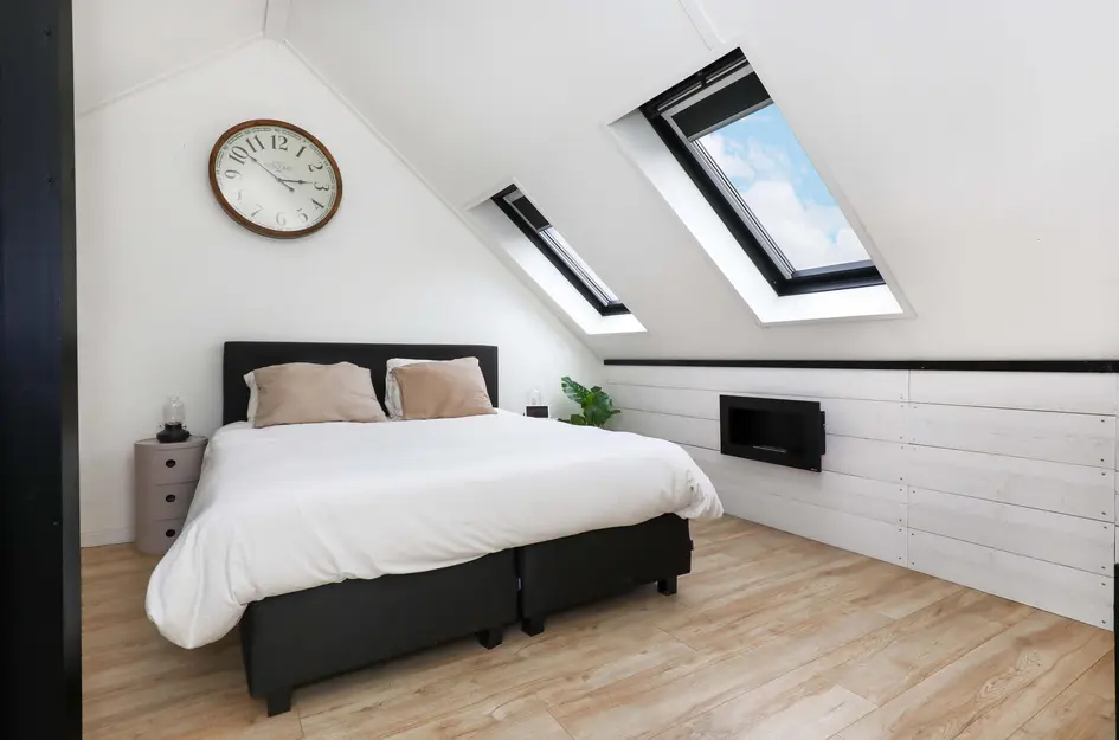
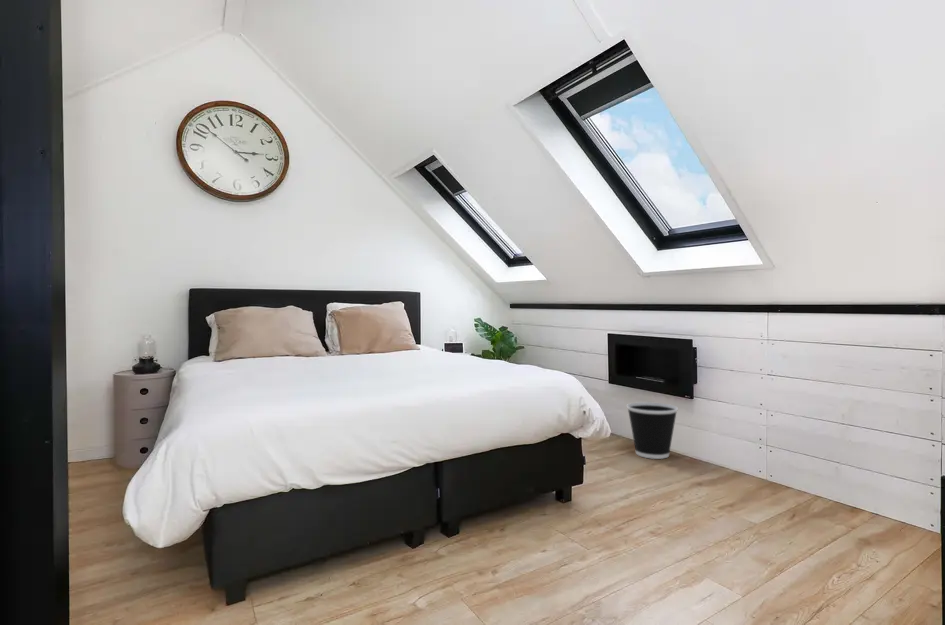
+ wastebasket (652, 430)
